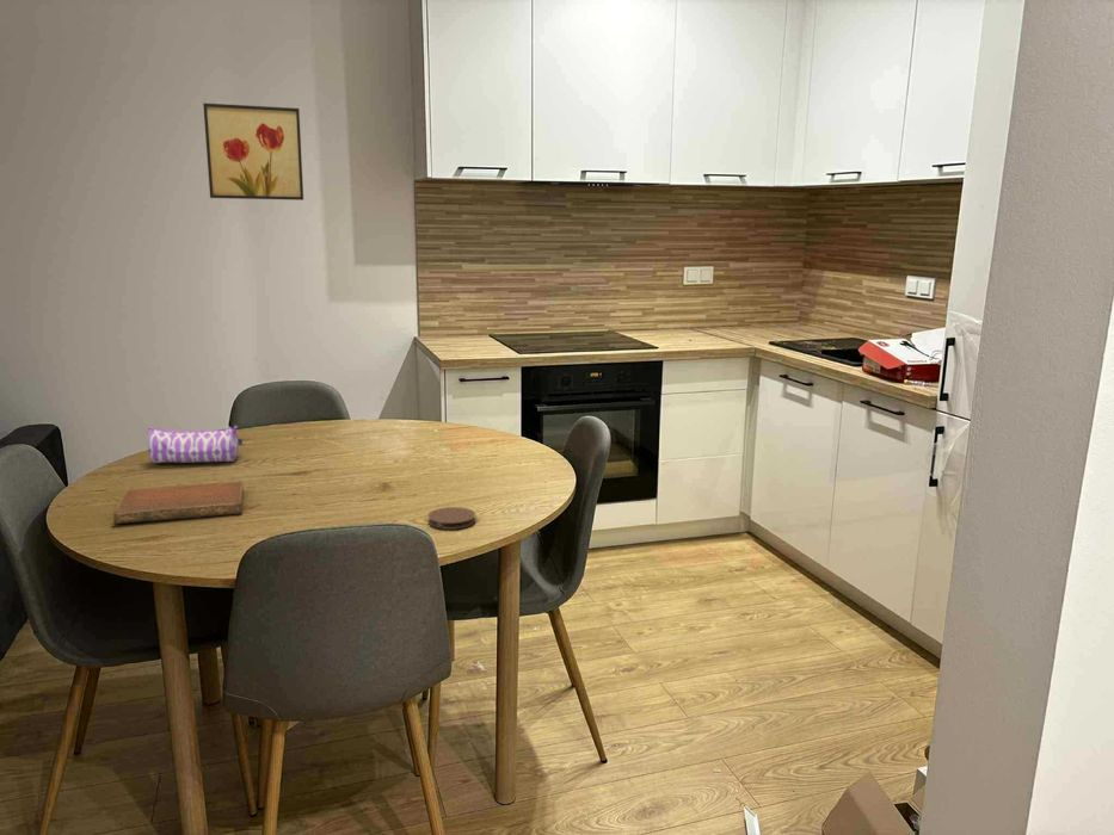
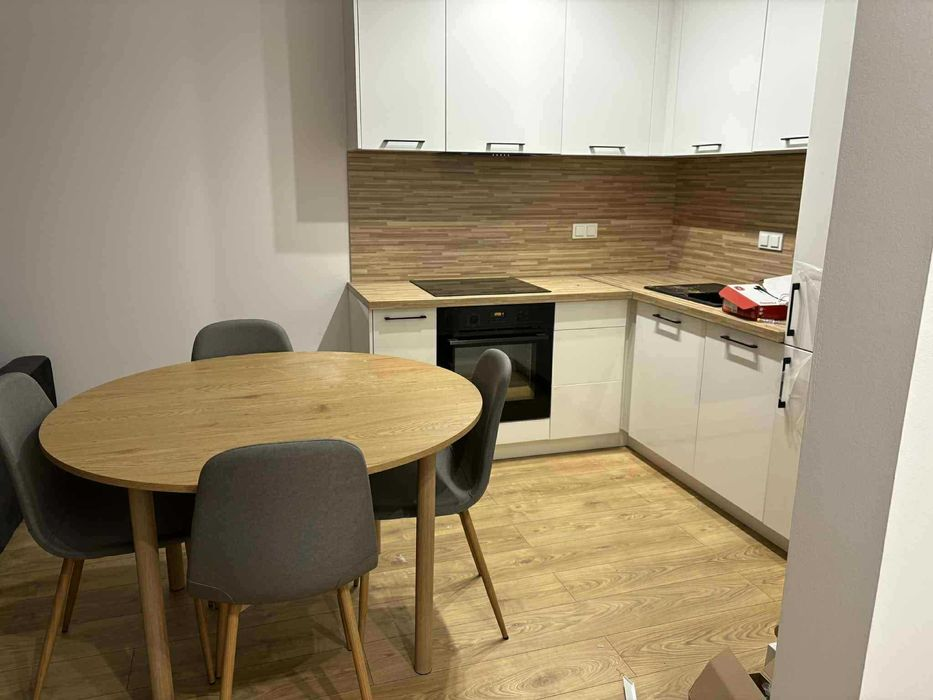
- notebook (181, 501)
- wall art (254, 153)
- pencil case (195, 444)
- coaster (451, 518)
